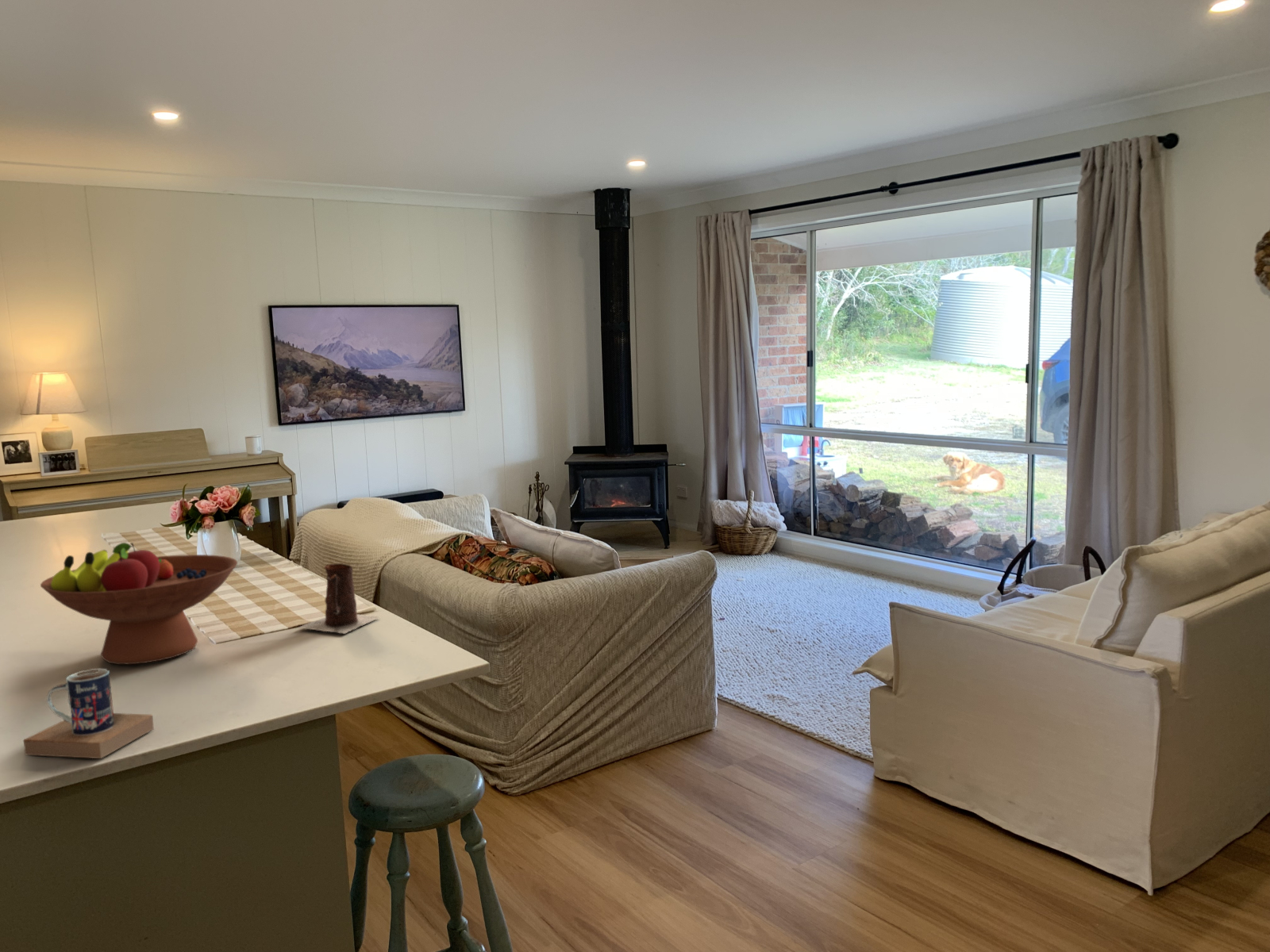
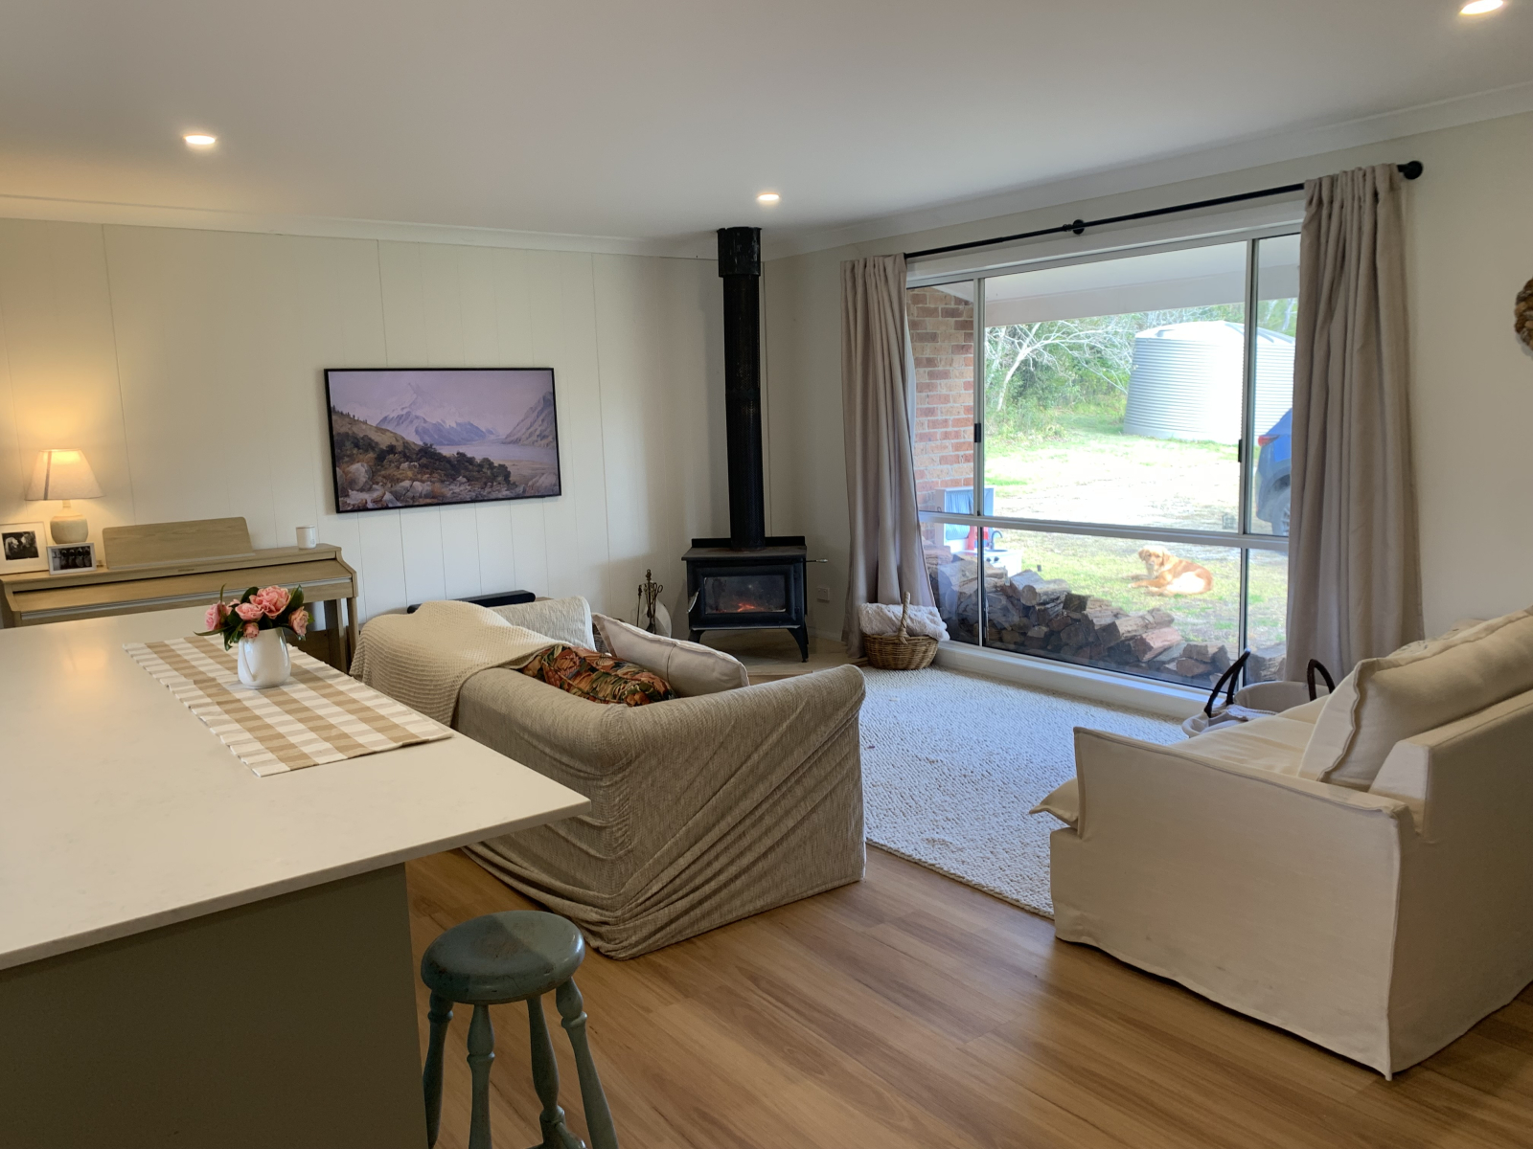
- fruit bowl (145, 597)
- mug (337, 594)
- mug (87, 707)
